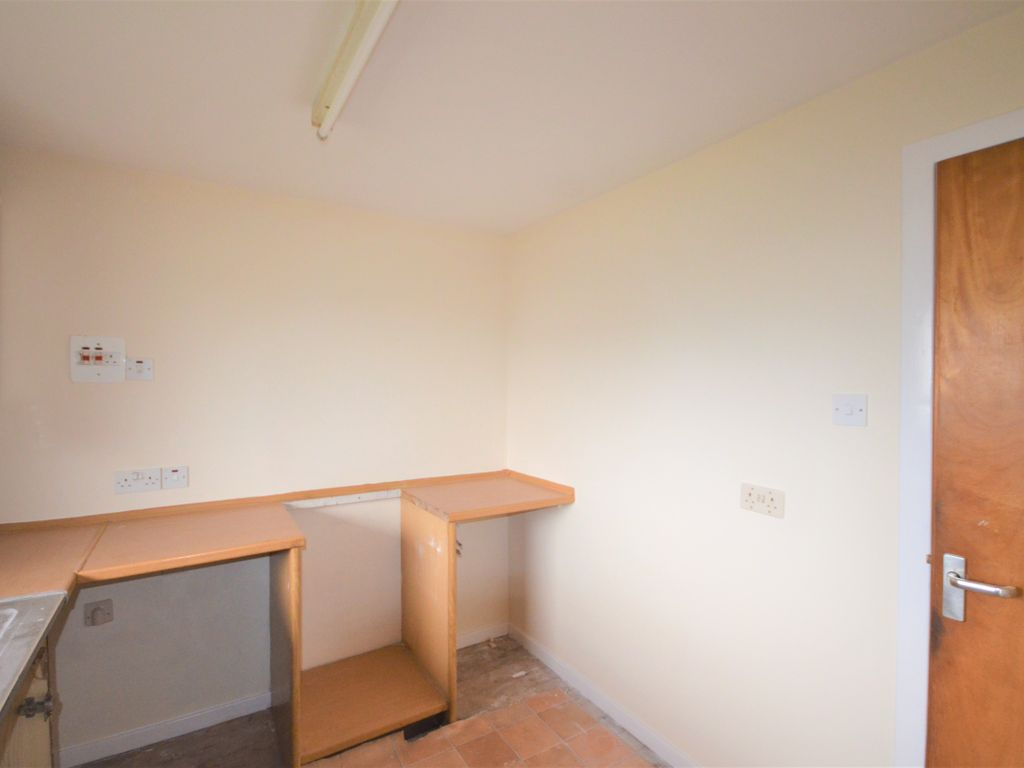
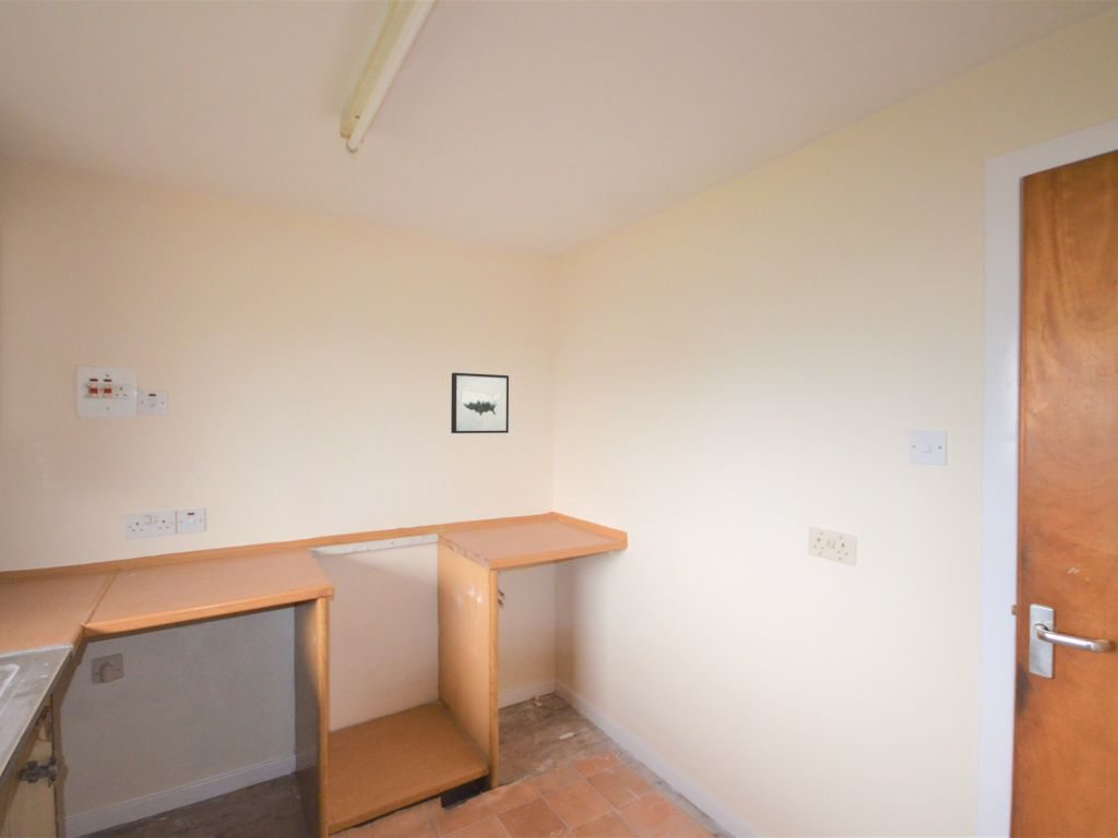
+ wall art (480, 404)
